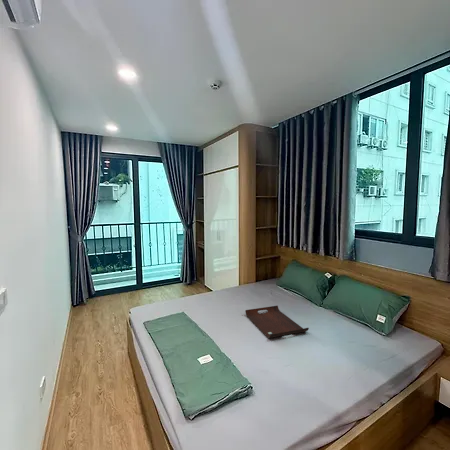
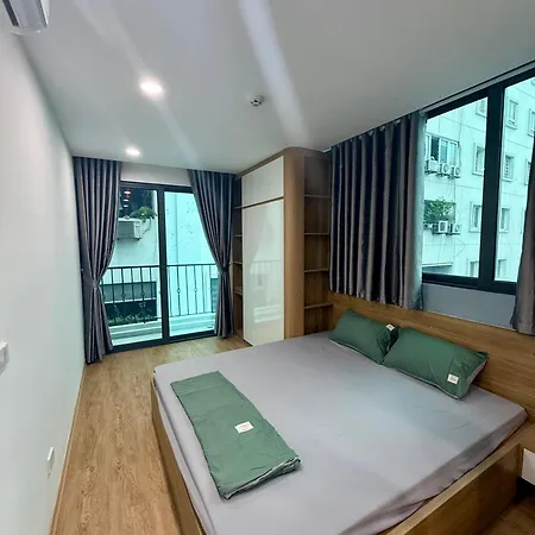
- serving tray (274, 320)
